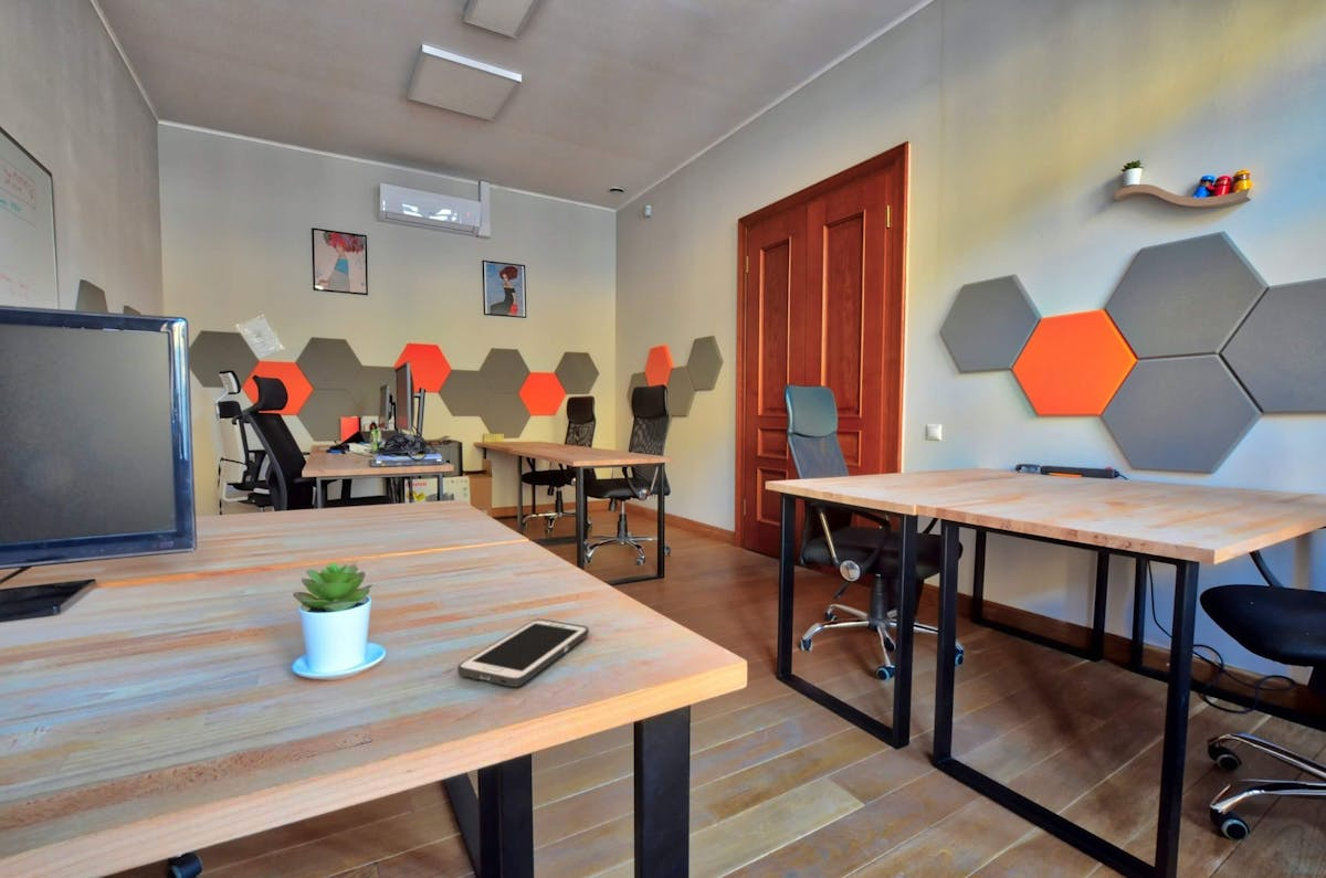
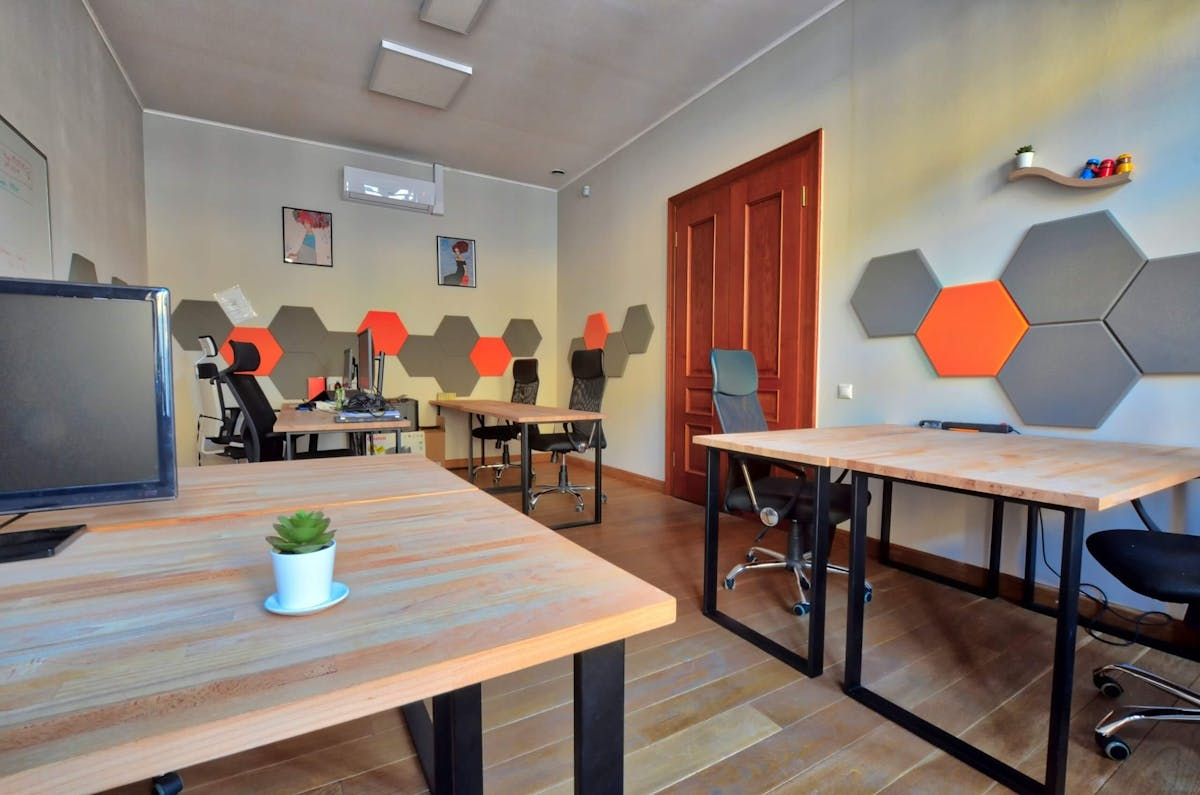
- cell phone (528, 648)
